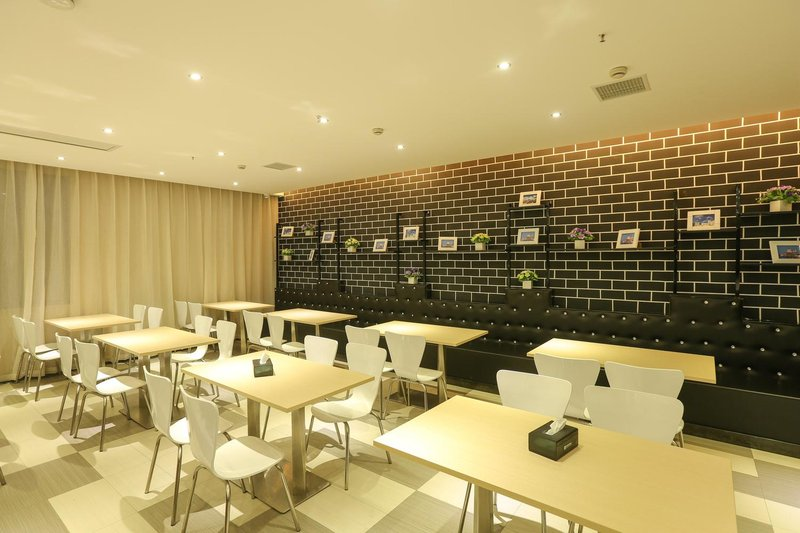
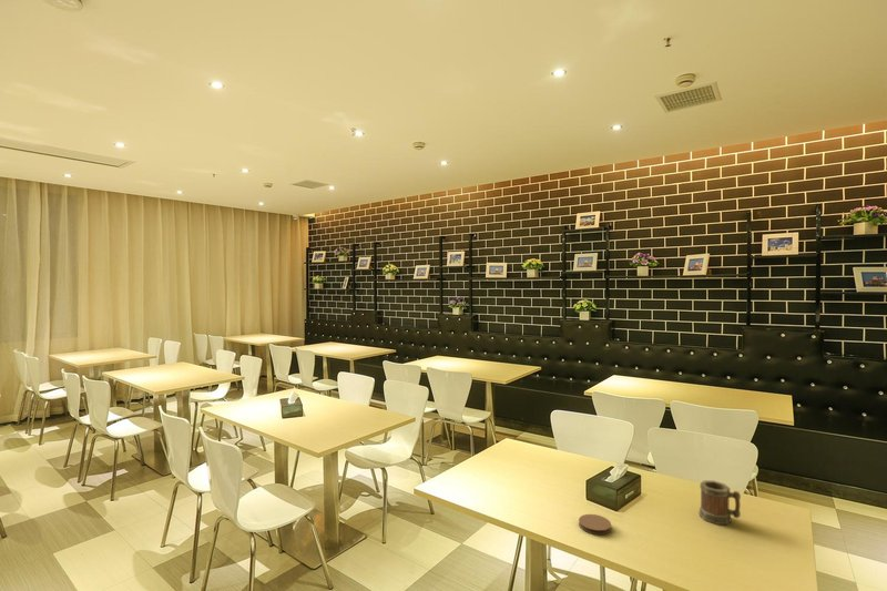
+ coaster (594, 523)
+ mug (718, 502)
